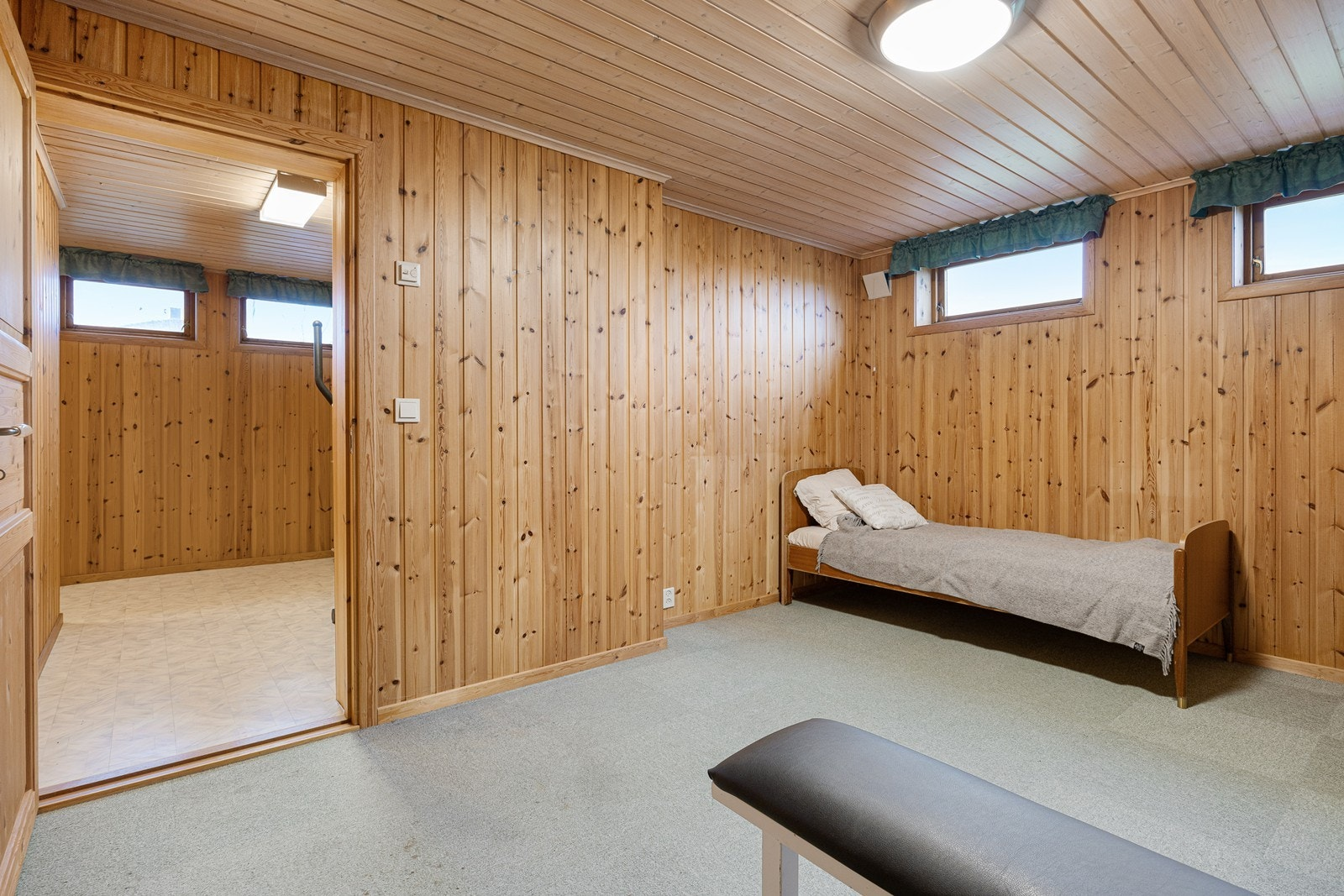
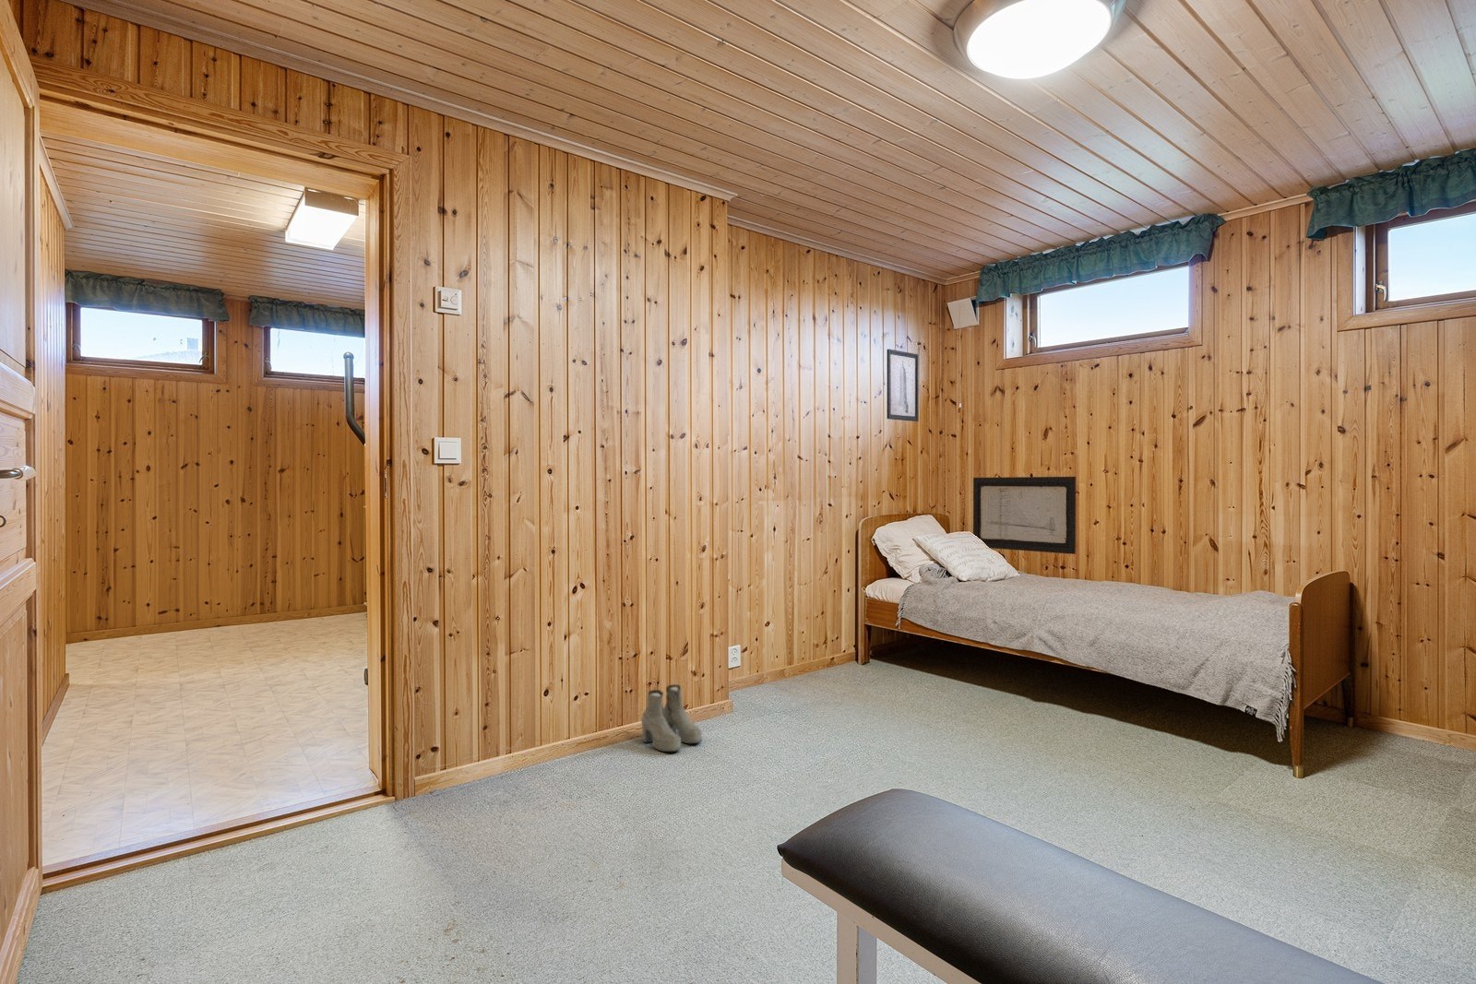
+ wall art (1021, 514)
+ wall art (903, 385)
+ boots (671, 716)
